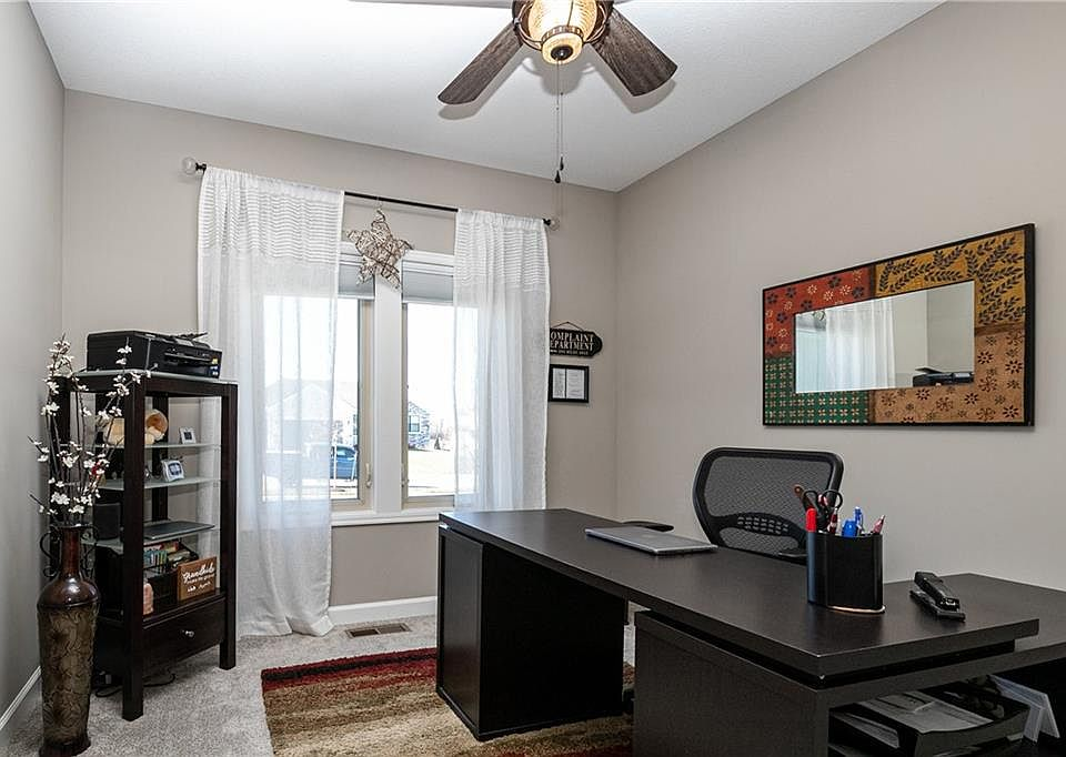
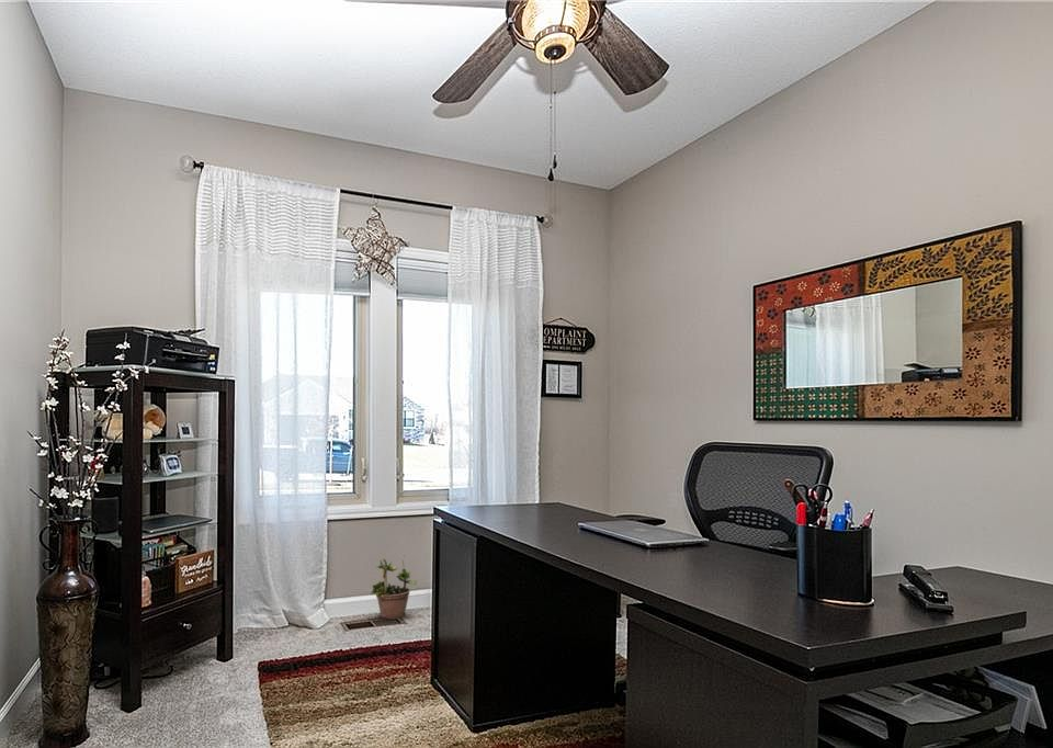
+ potted plant (389, 585)
